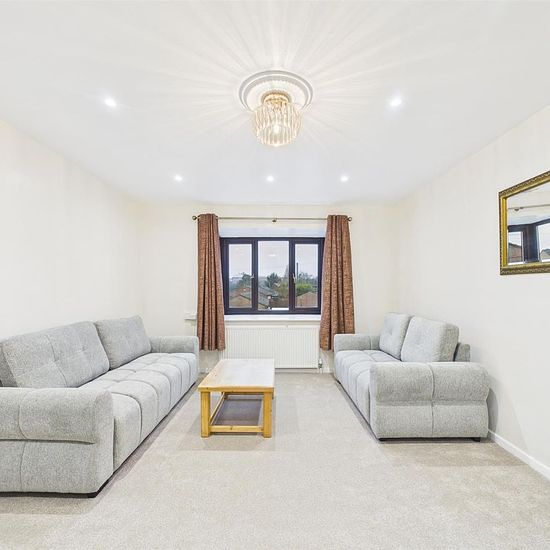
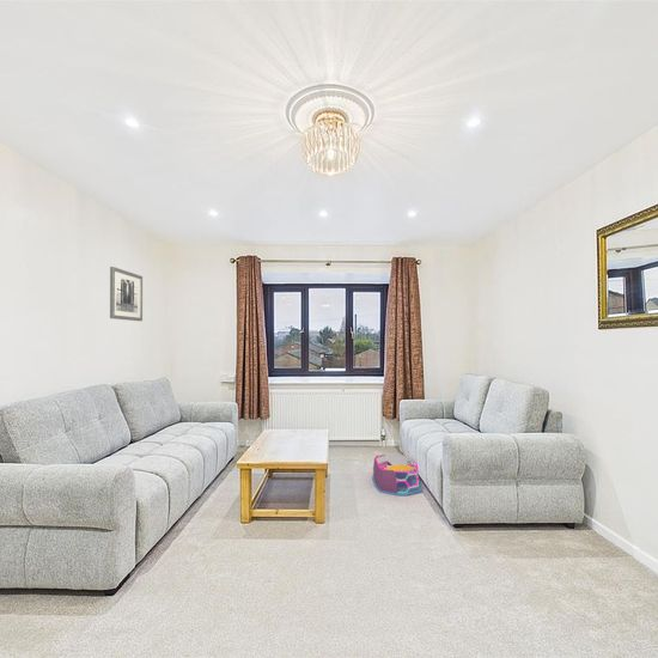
+ wall art (127, 296)
+ storage bin (396, 468)
